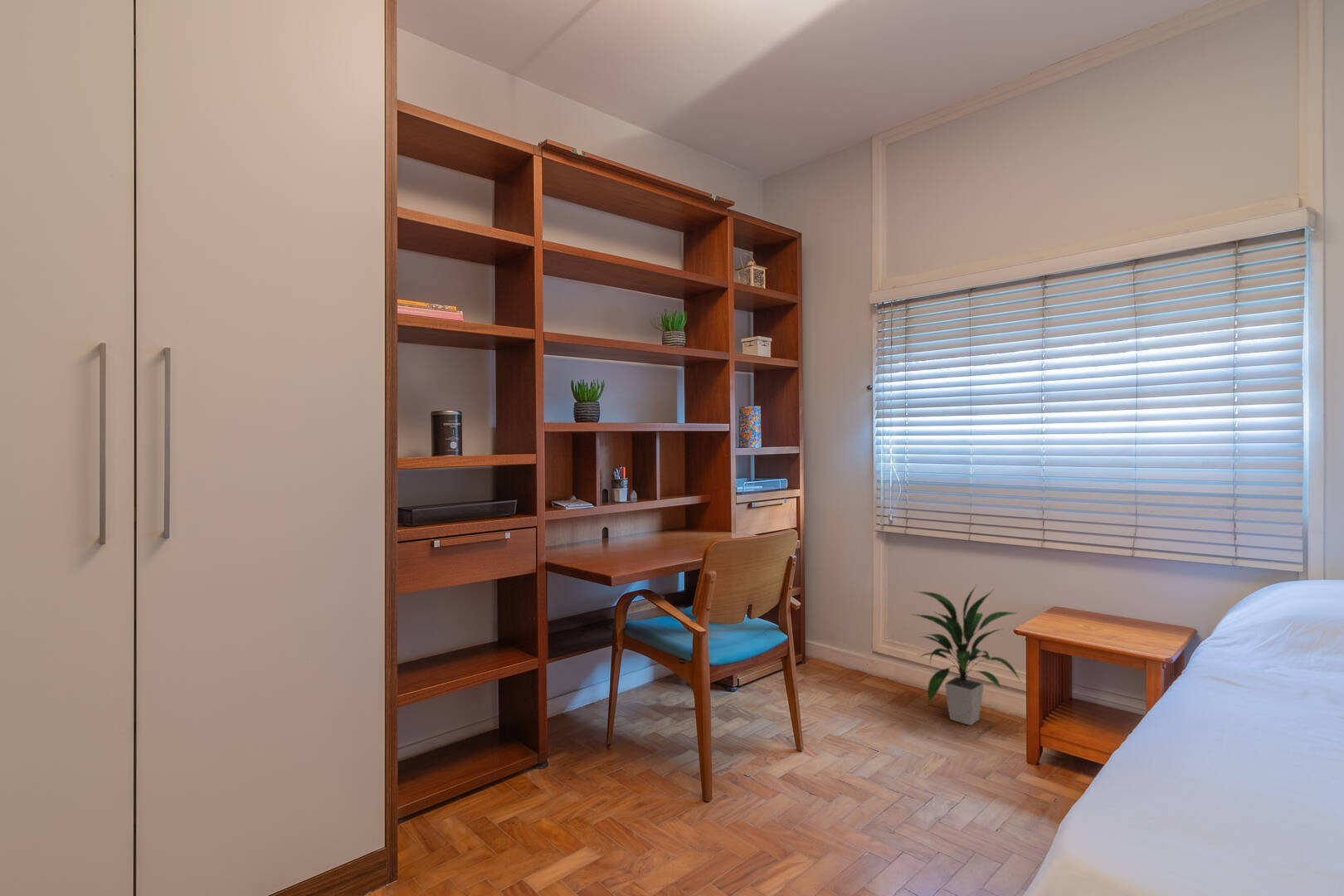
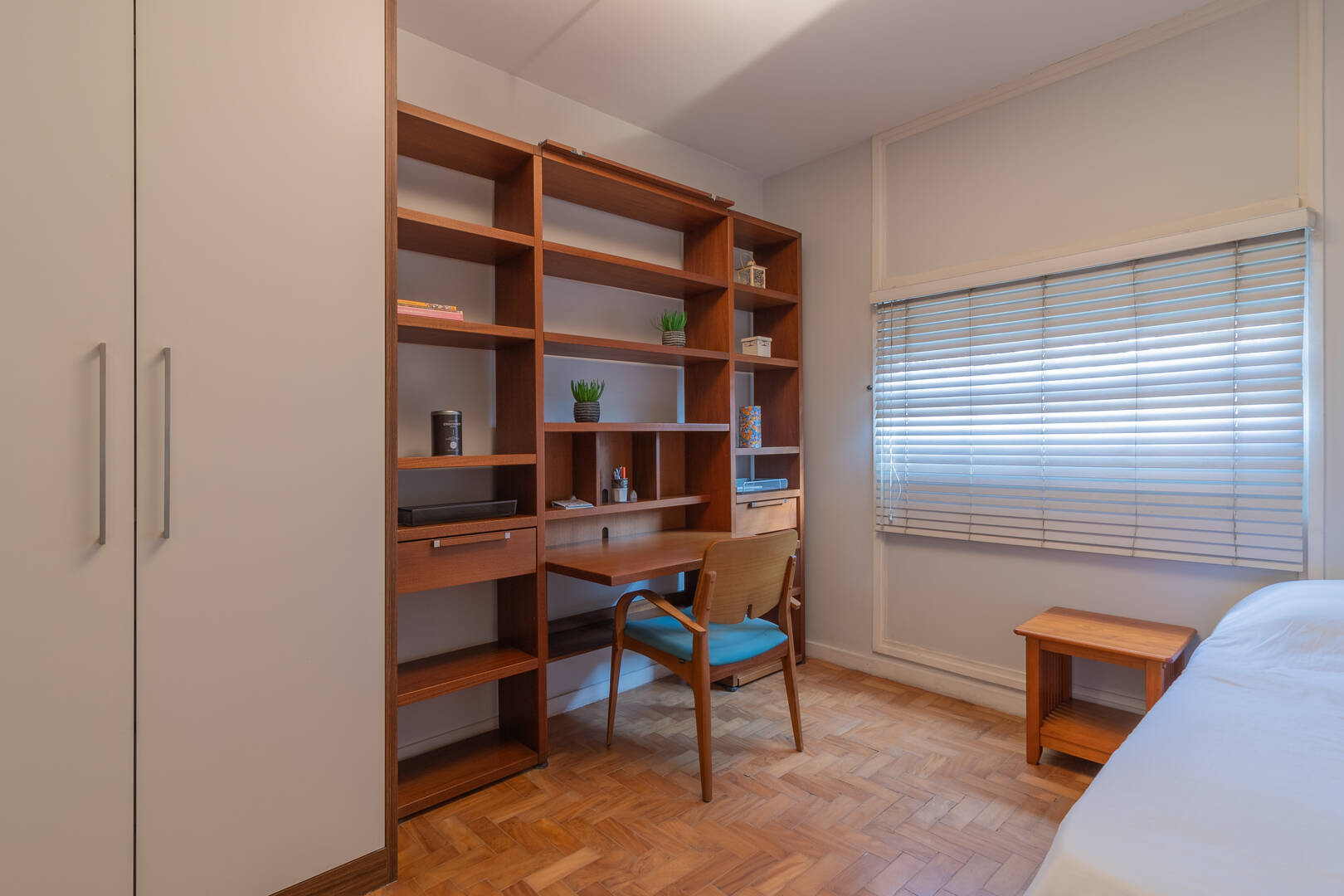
- indoor plant (959, 651)
